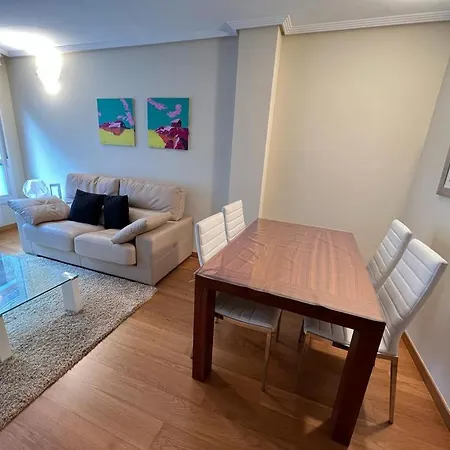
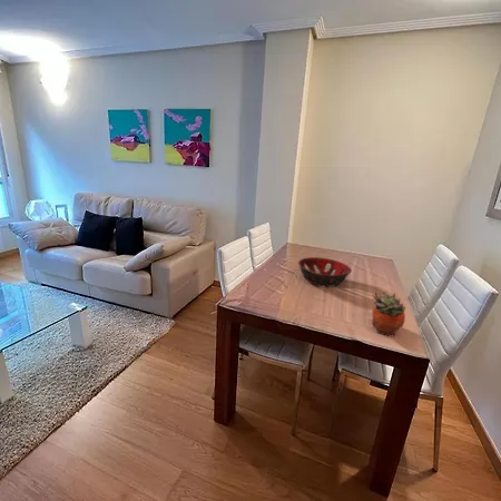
+ succulent planter (386, 311)
+ decorative bowl (323, 273)
